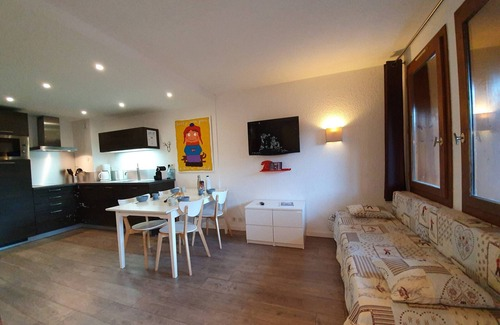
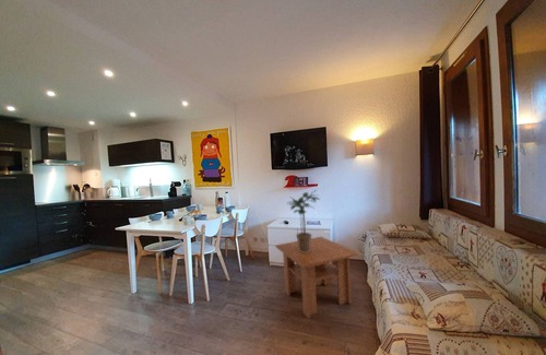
+ potted plant (302, 220)
+ coffee table (314, 272)
